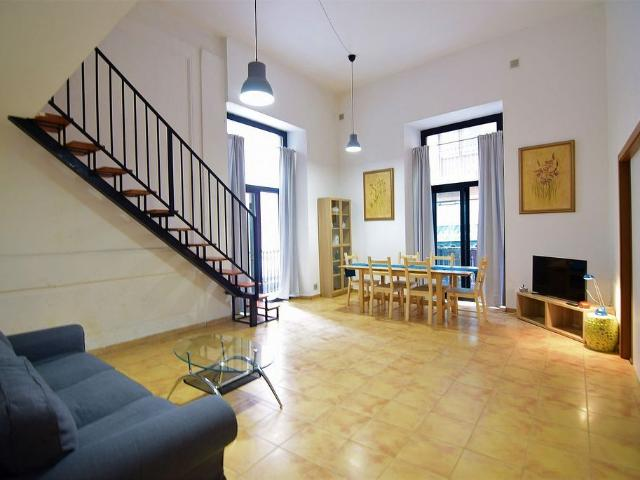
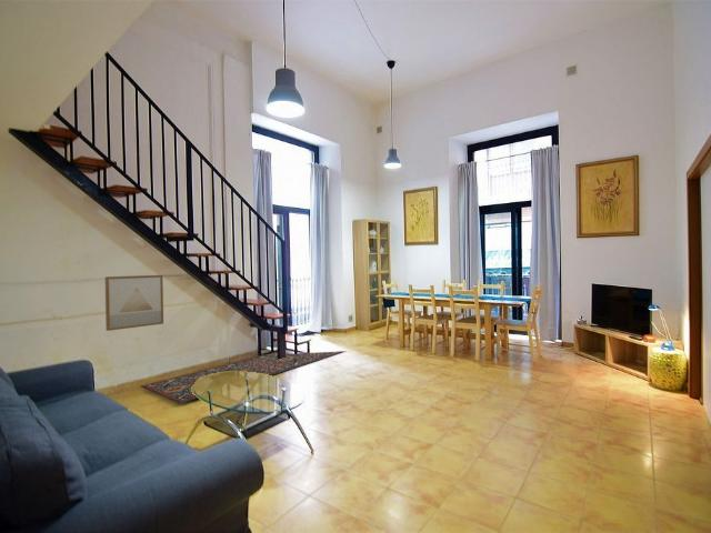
+ wall art (136, 301)
+ rug (263, 364)
